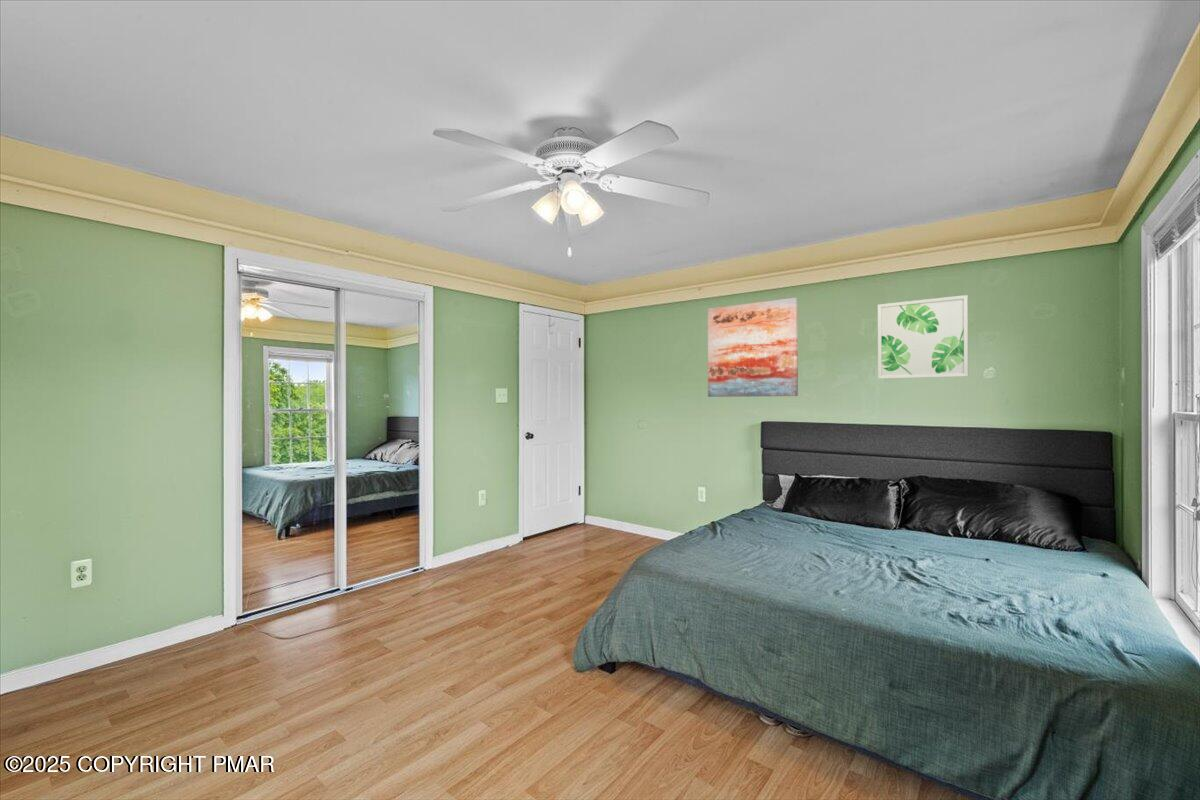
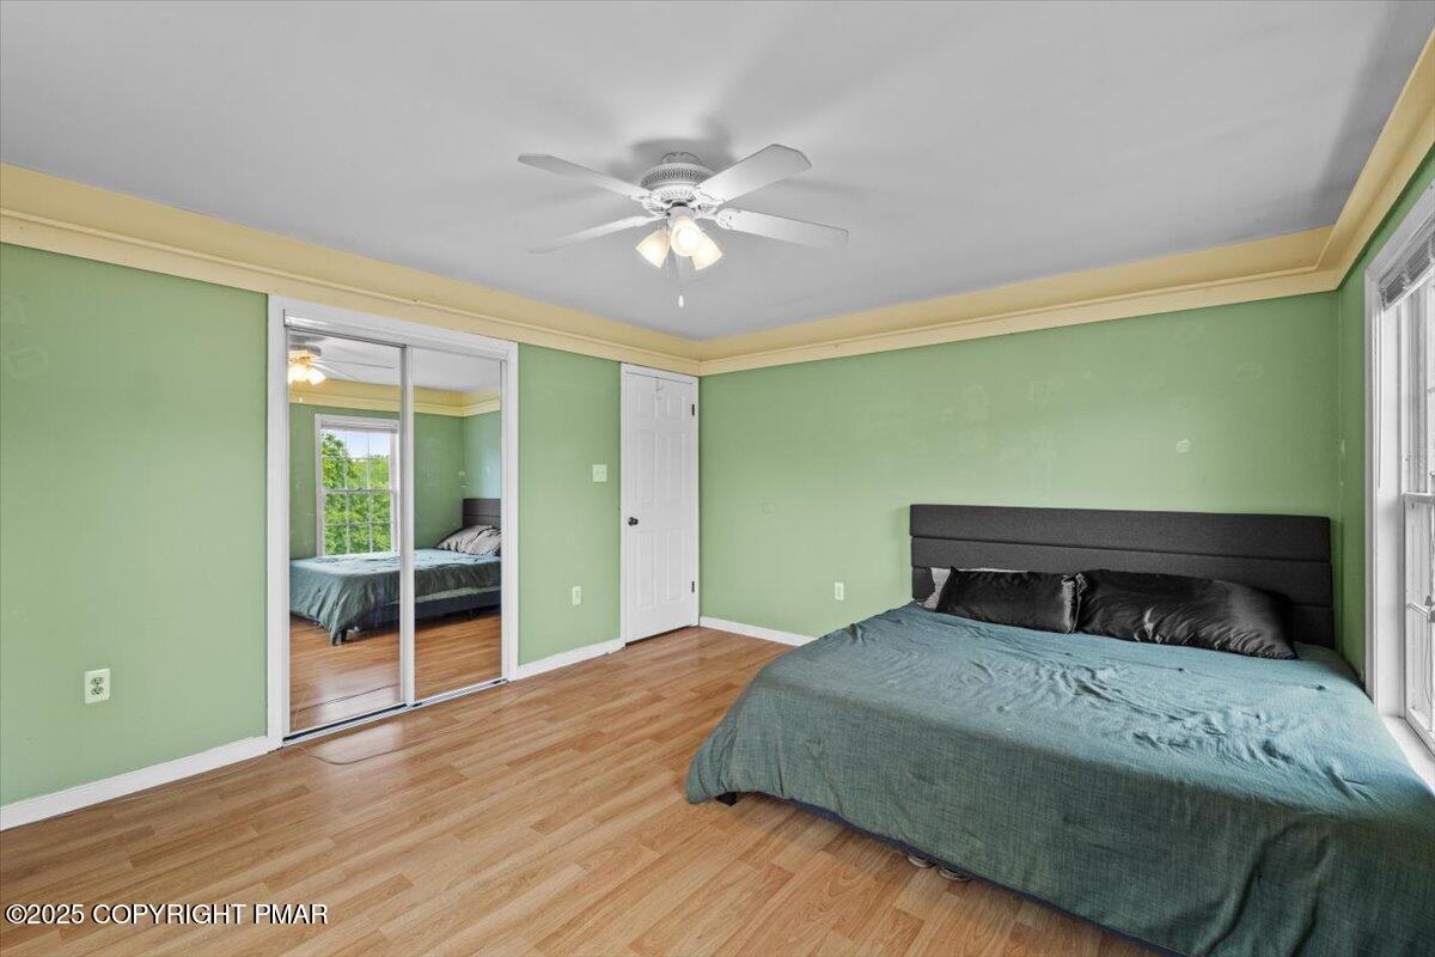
- wall art (921, 339)
- wall art (750, 350)
